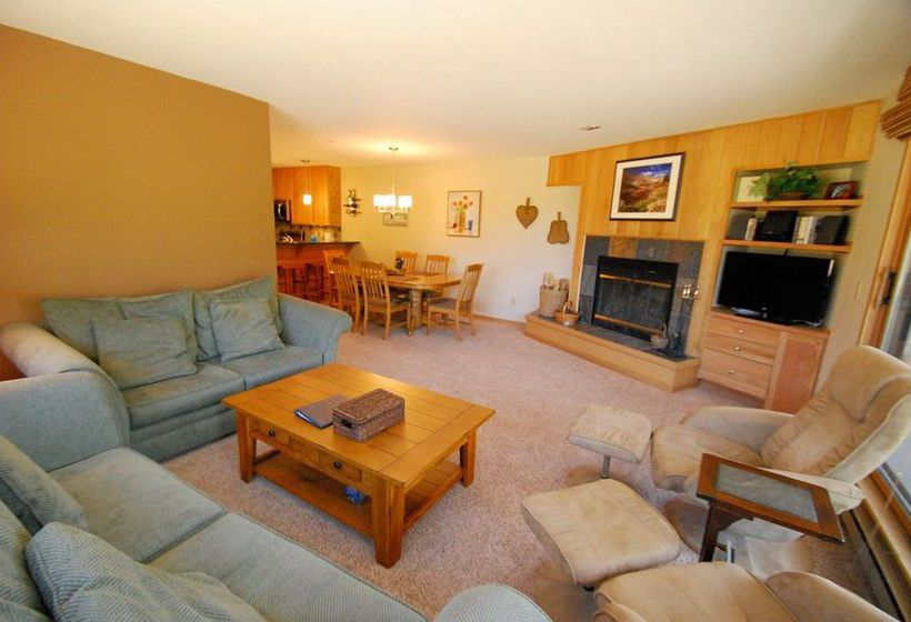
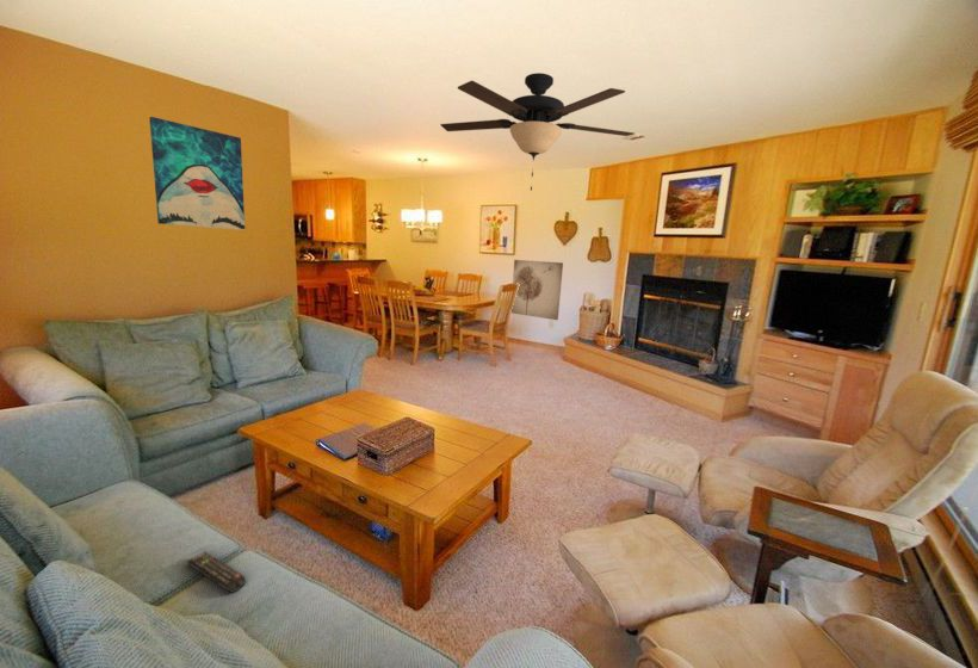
+ wall art (200, 178)
+ remote control (215, 570)
+ wall art (536, 289)
+ ceiling fan (534, 137)
